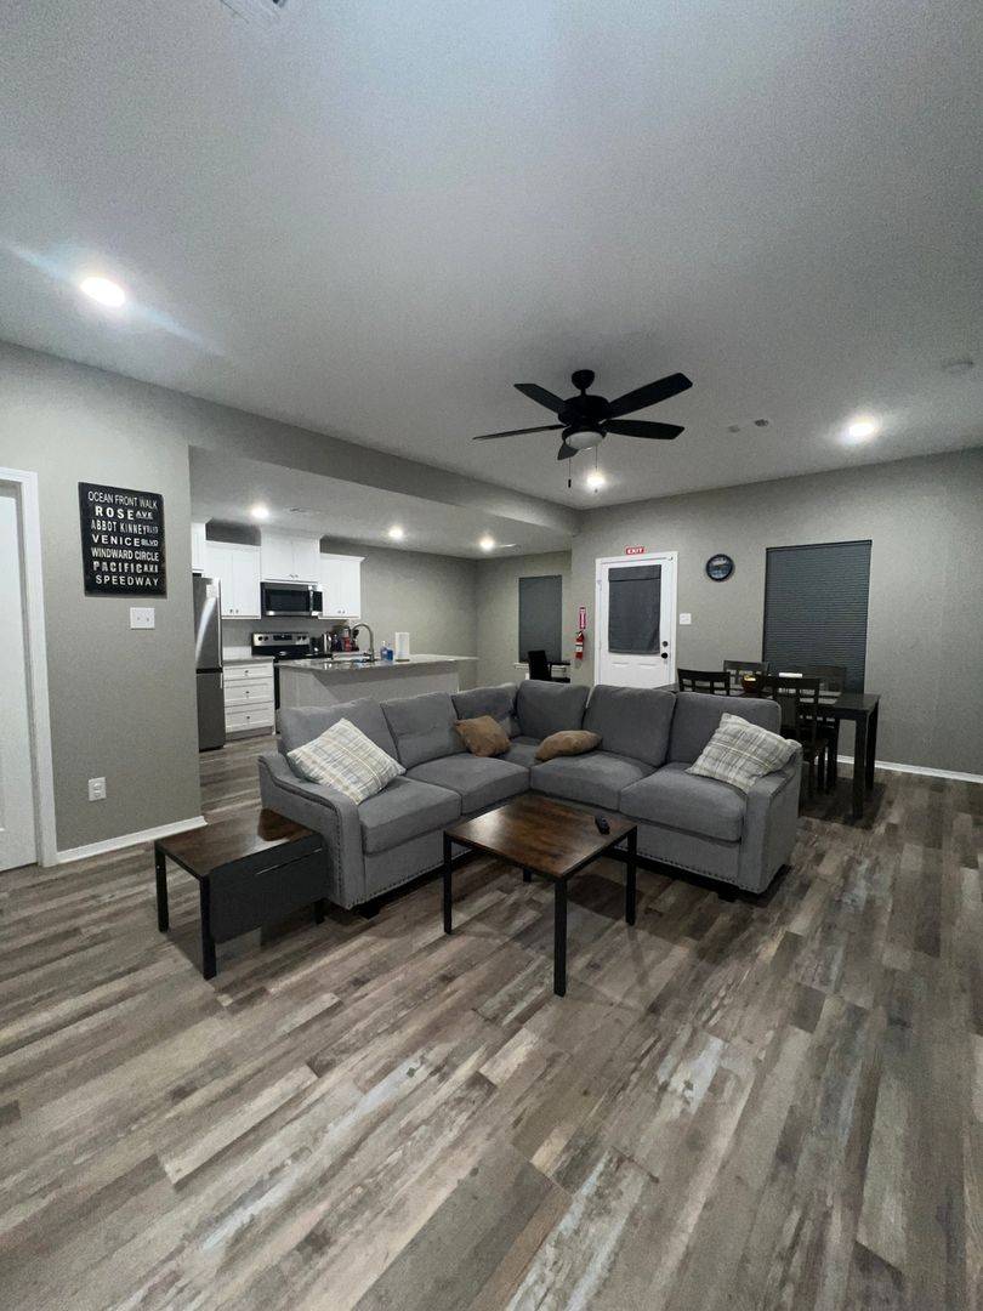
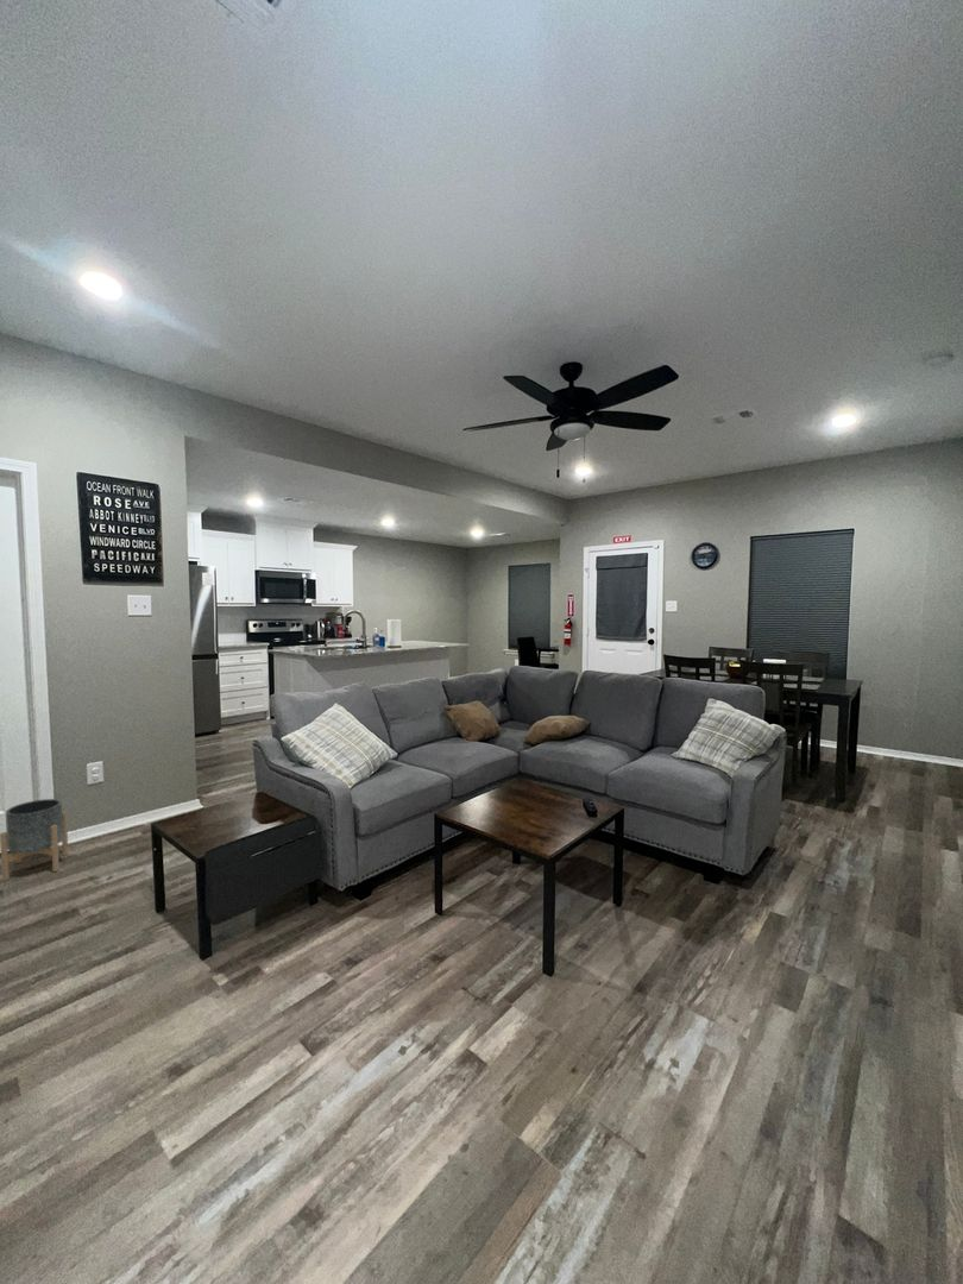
+ planter (36, 836)
